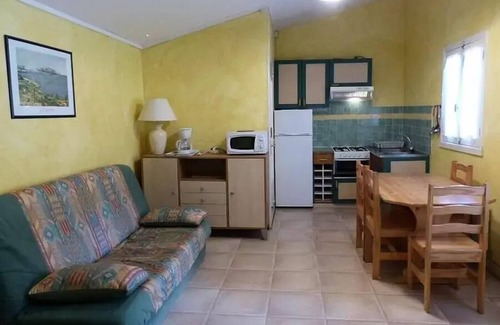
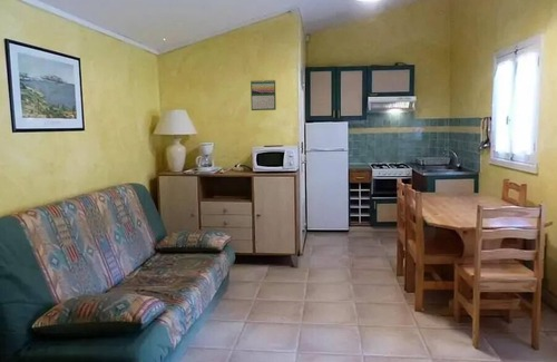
+ calendar (263, 95)
